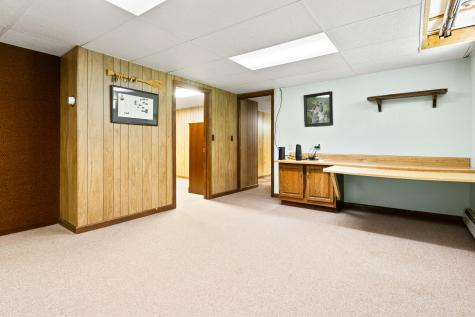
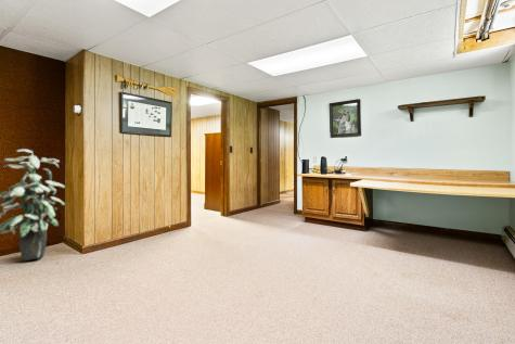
+ indoor plant (29, 204)
